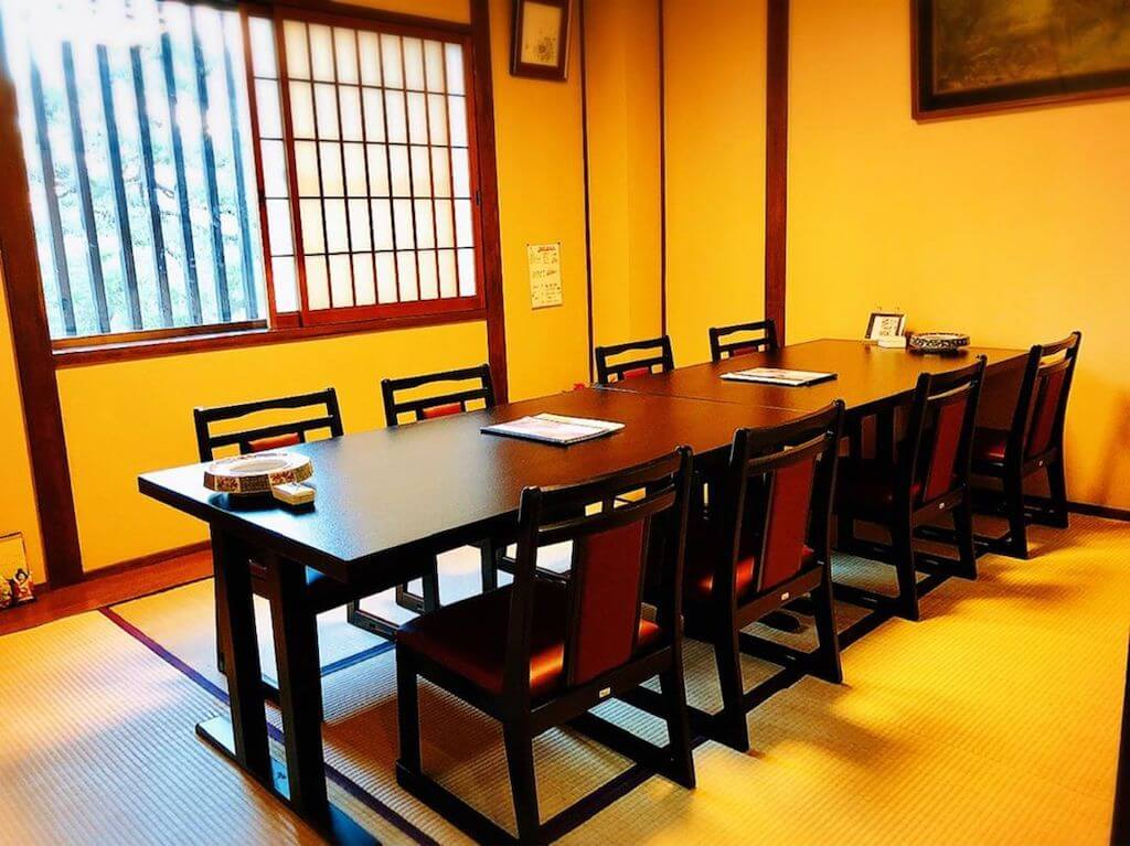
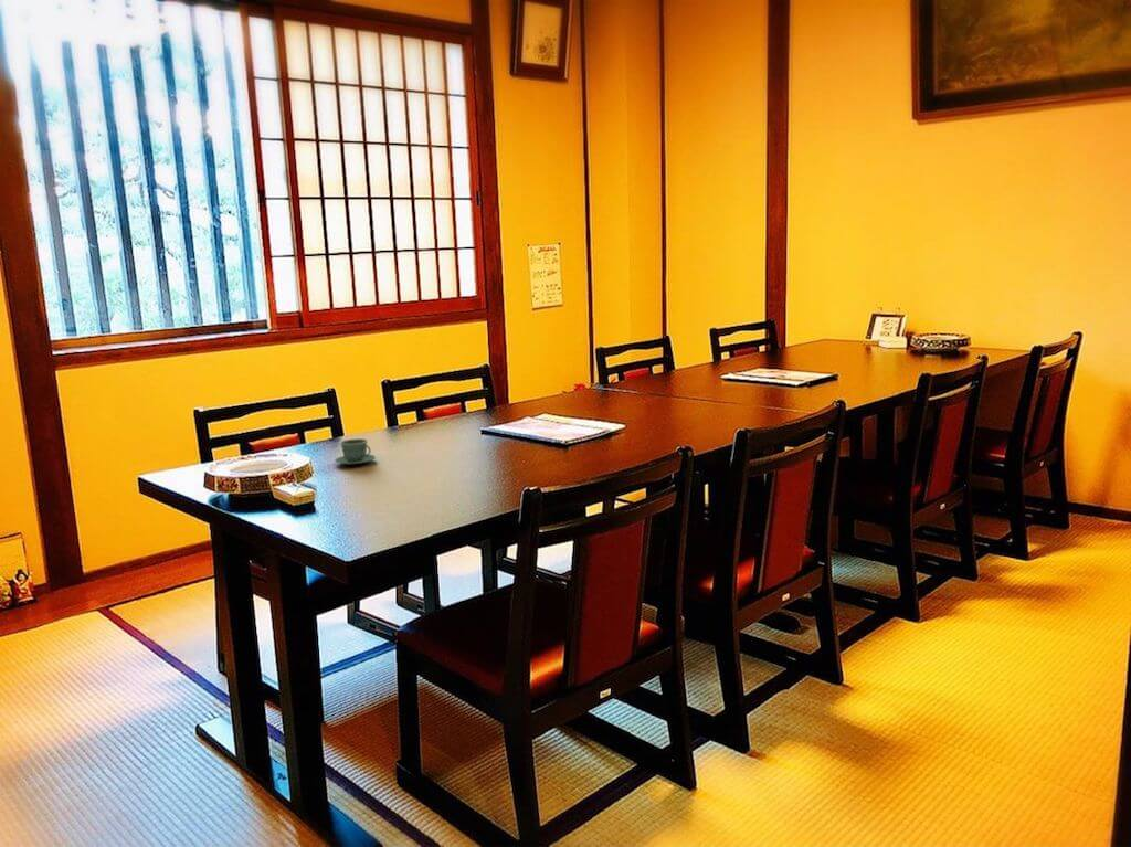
+ teacup (355, 452)
